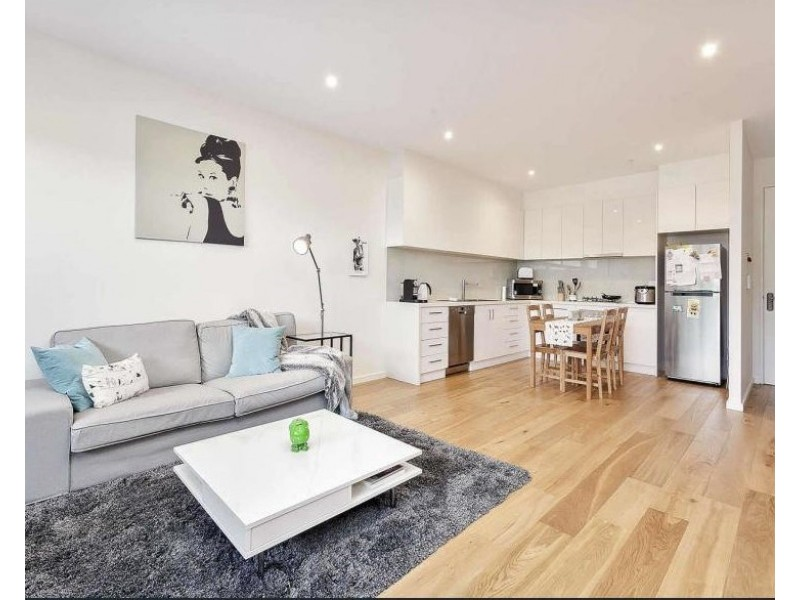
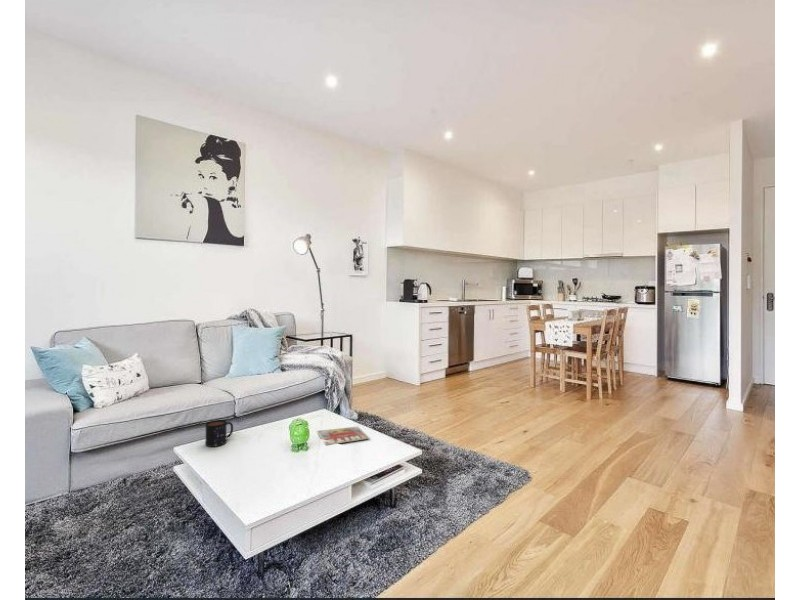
+ mug (220, 431)
+ magazine (340, 432)
